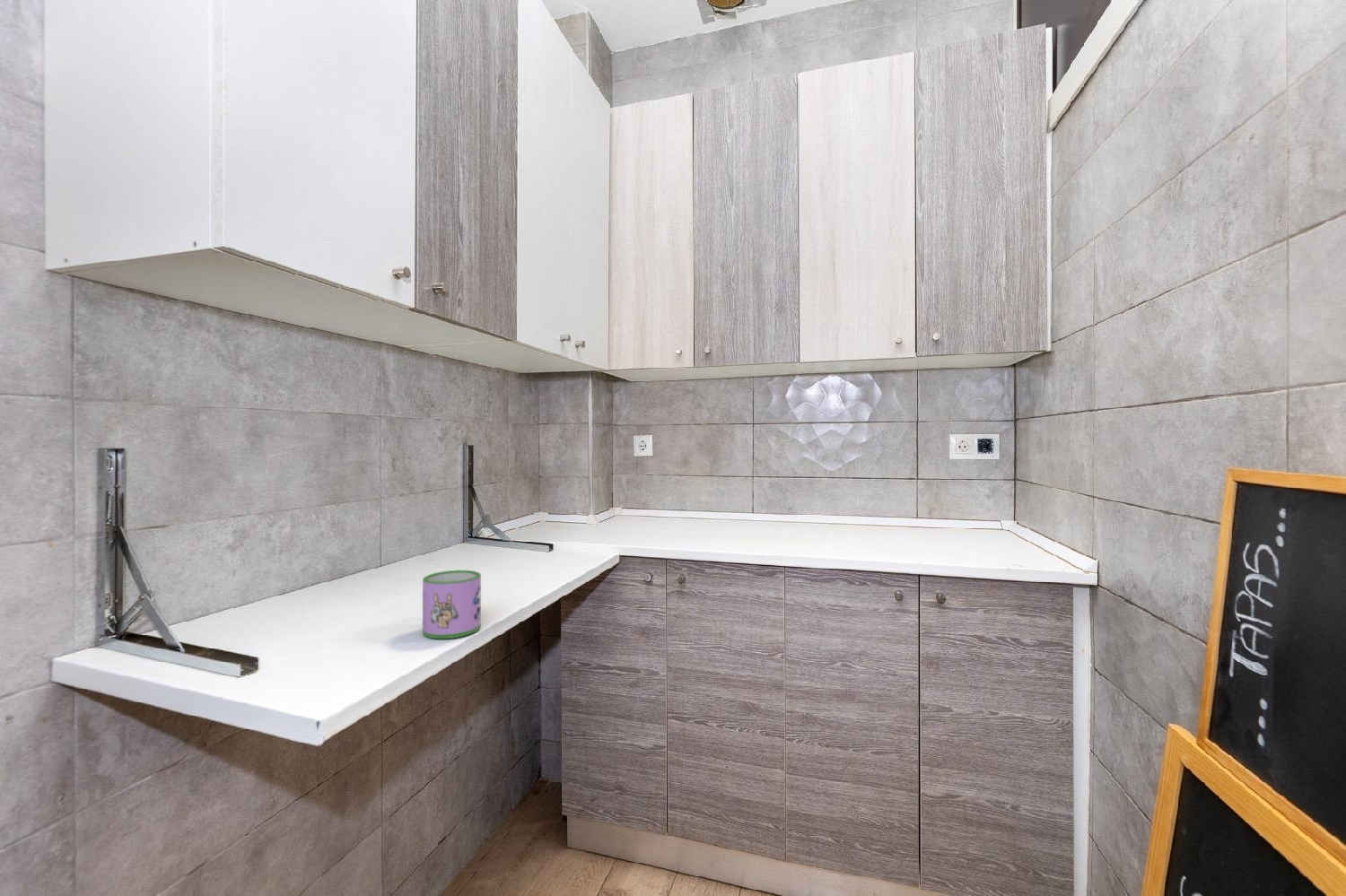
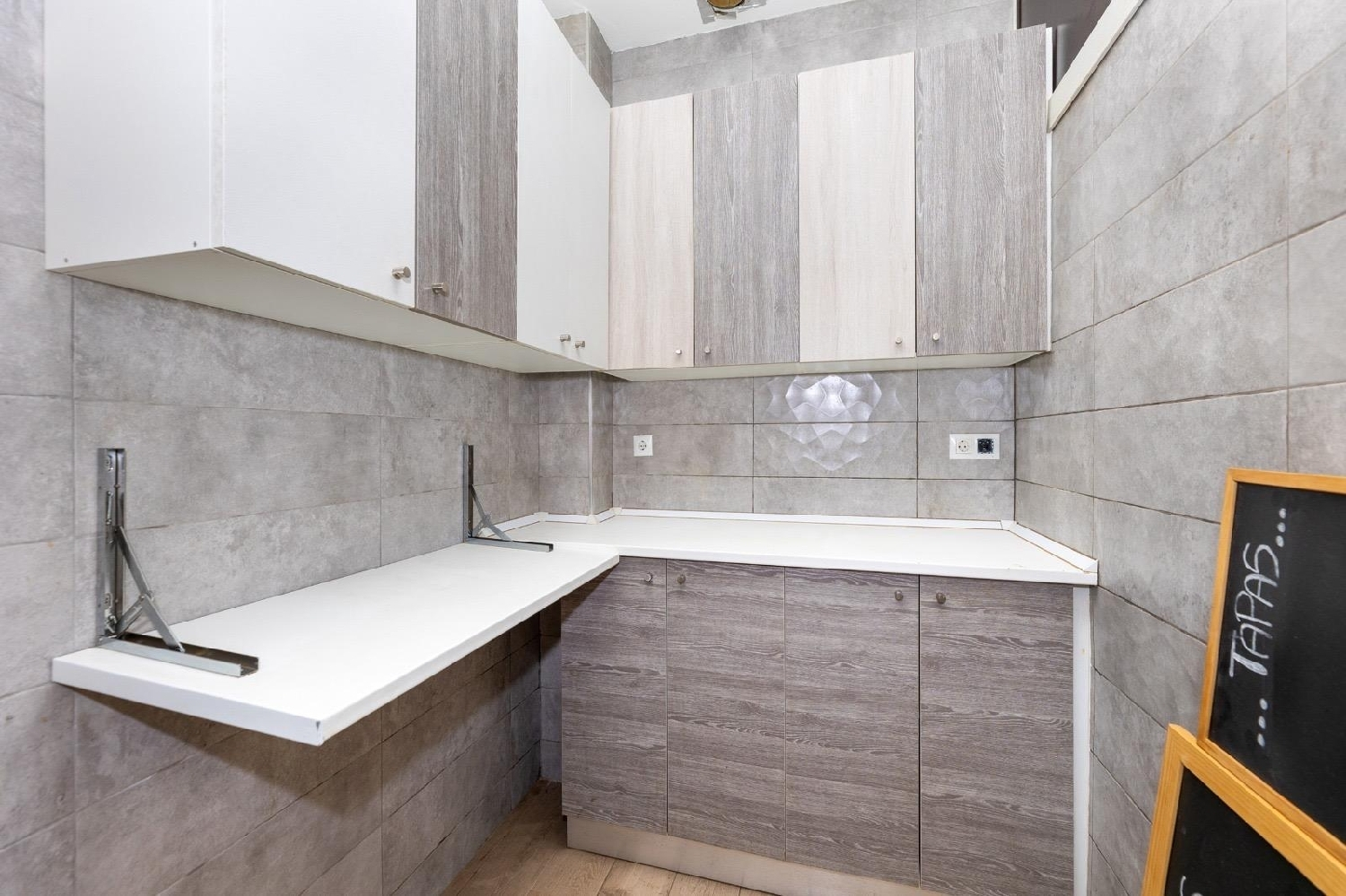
- mug (455, 599)
